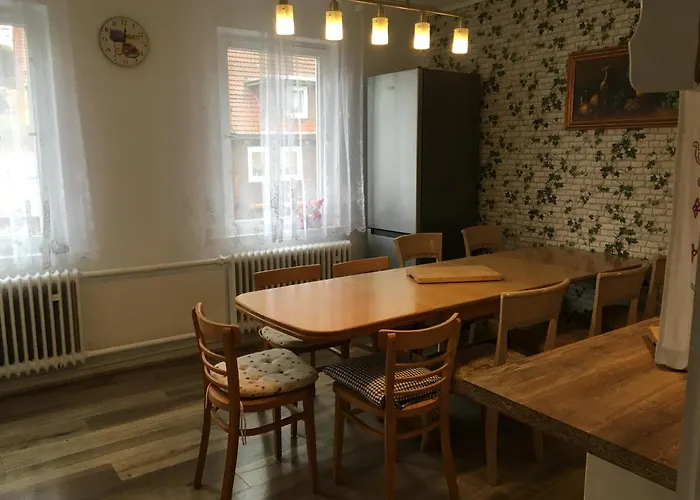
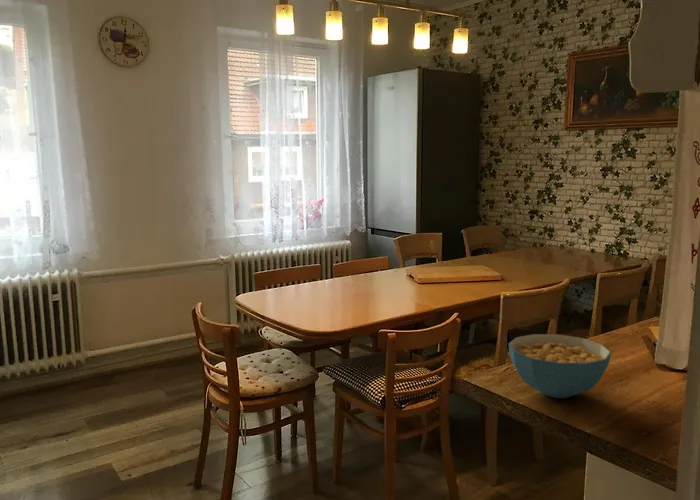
+ cereal bowl (557, 370)
